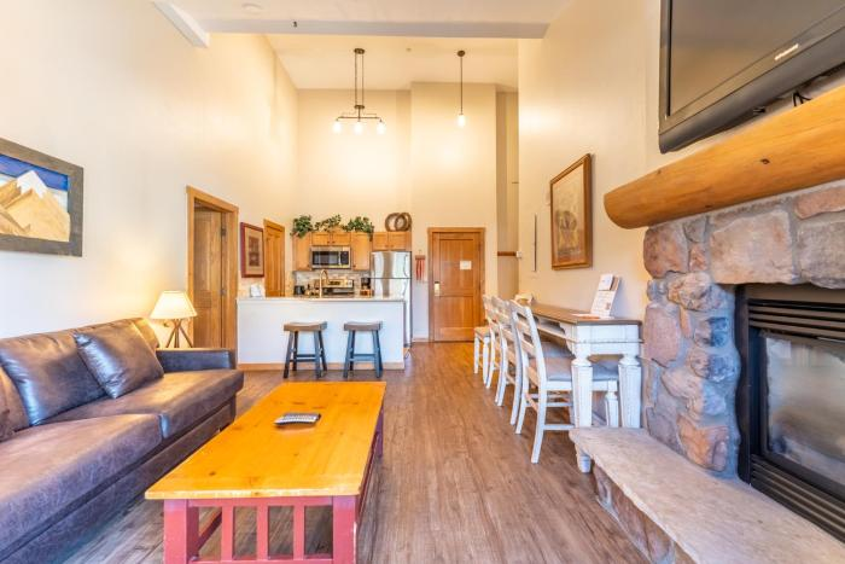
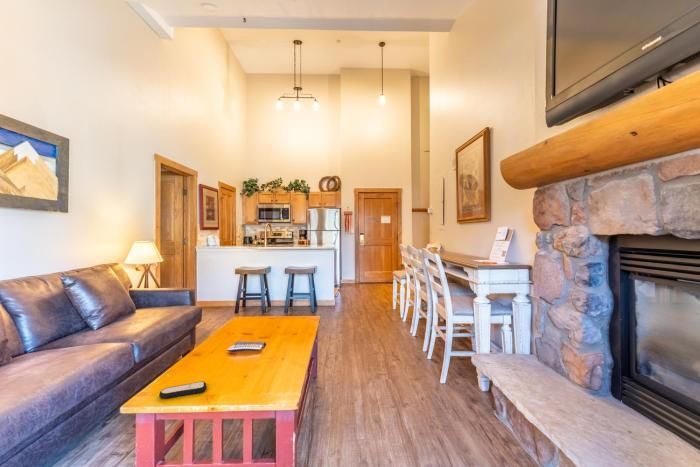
+ remote control (183, 389)
